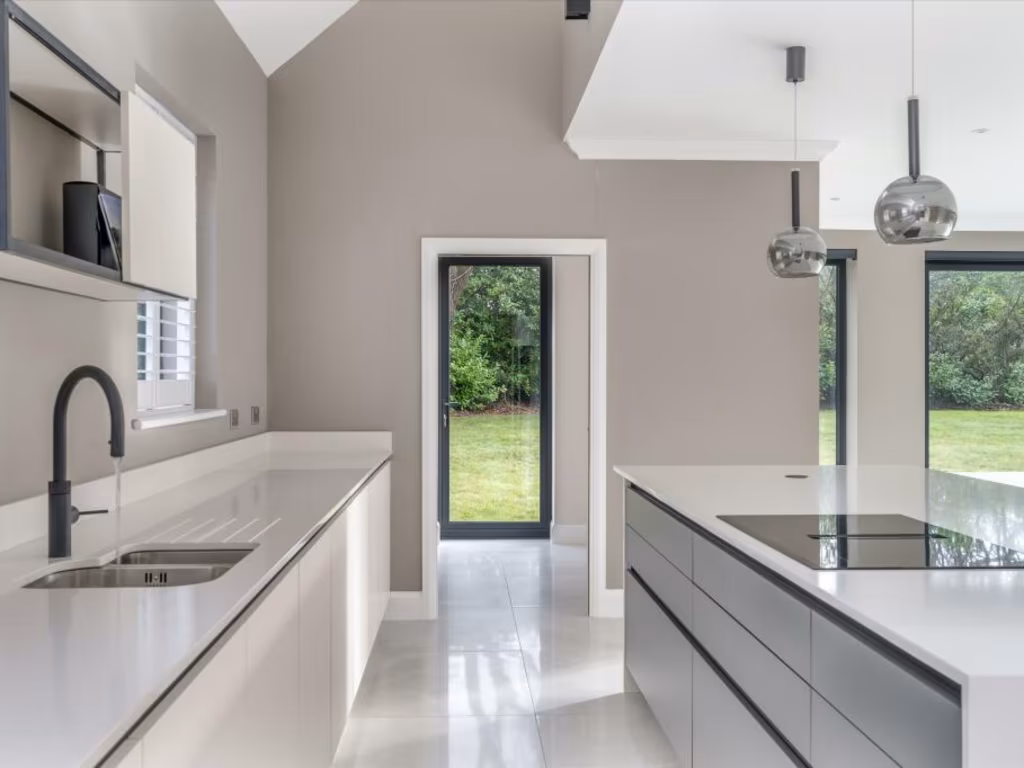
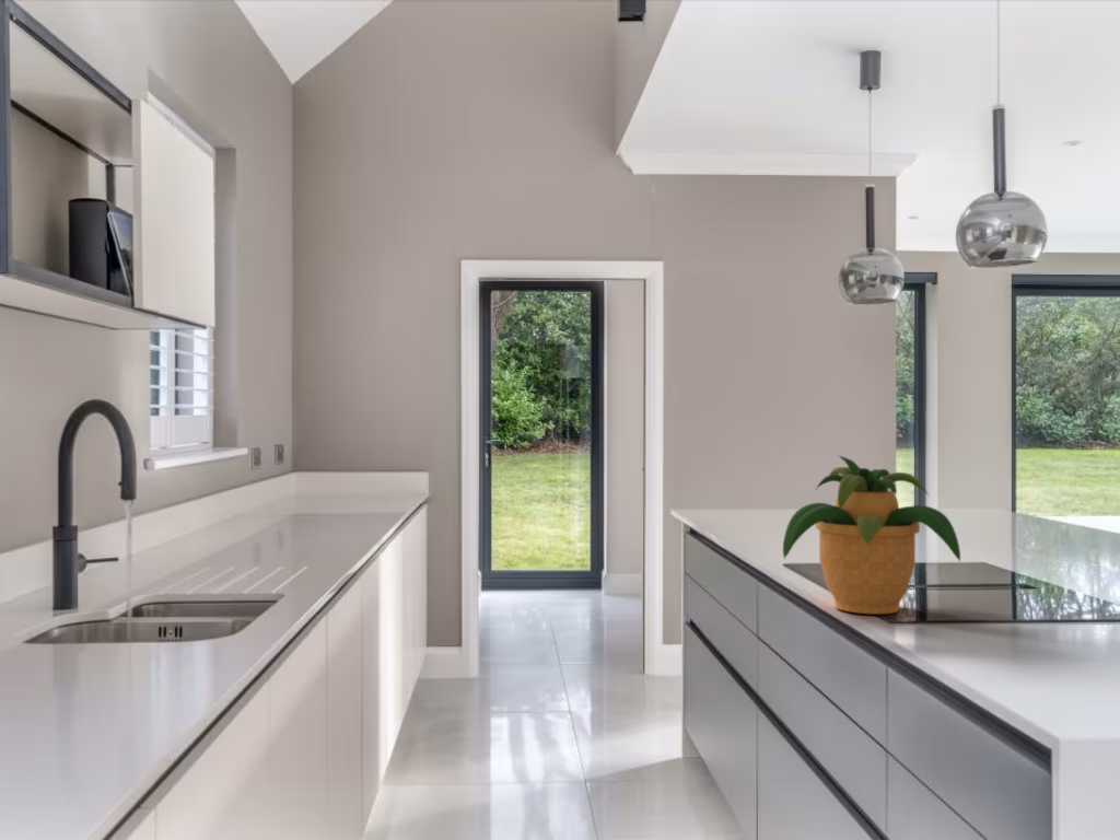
+ potted plant (865, 530)
